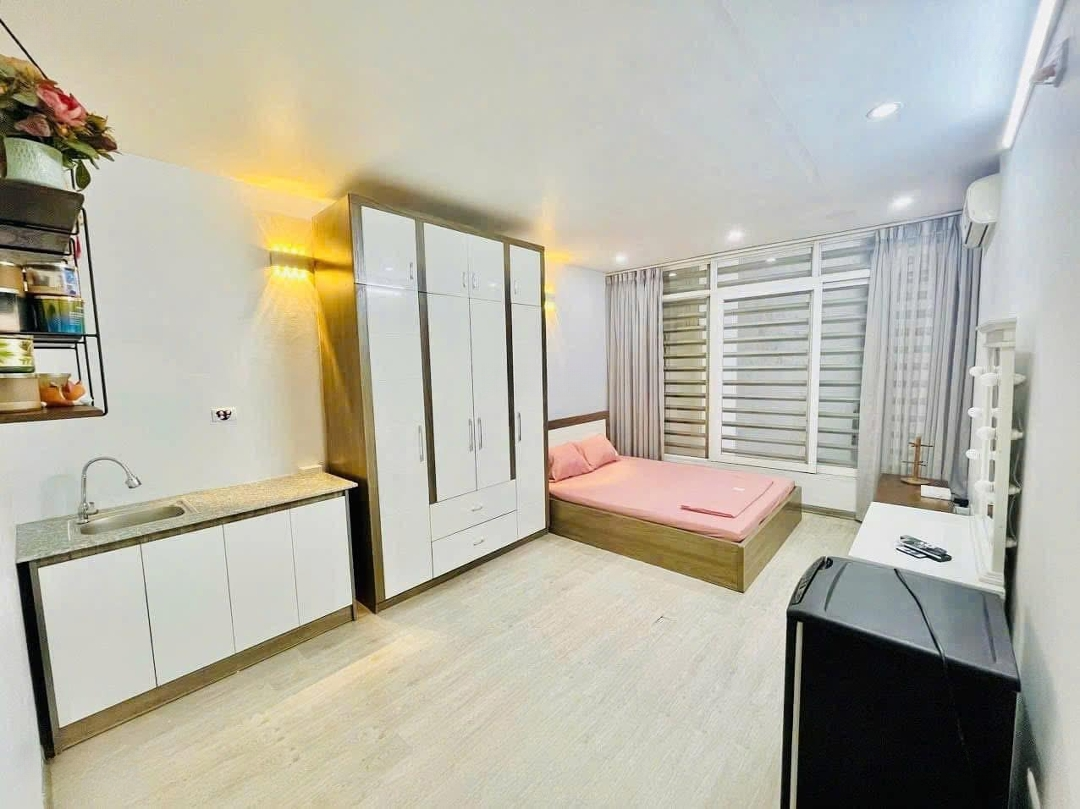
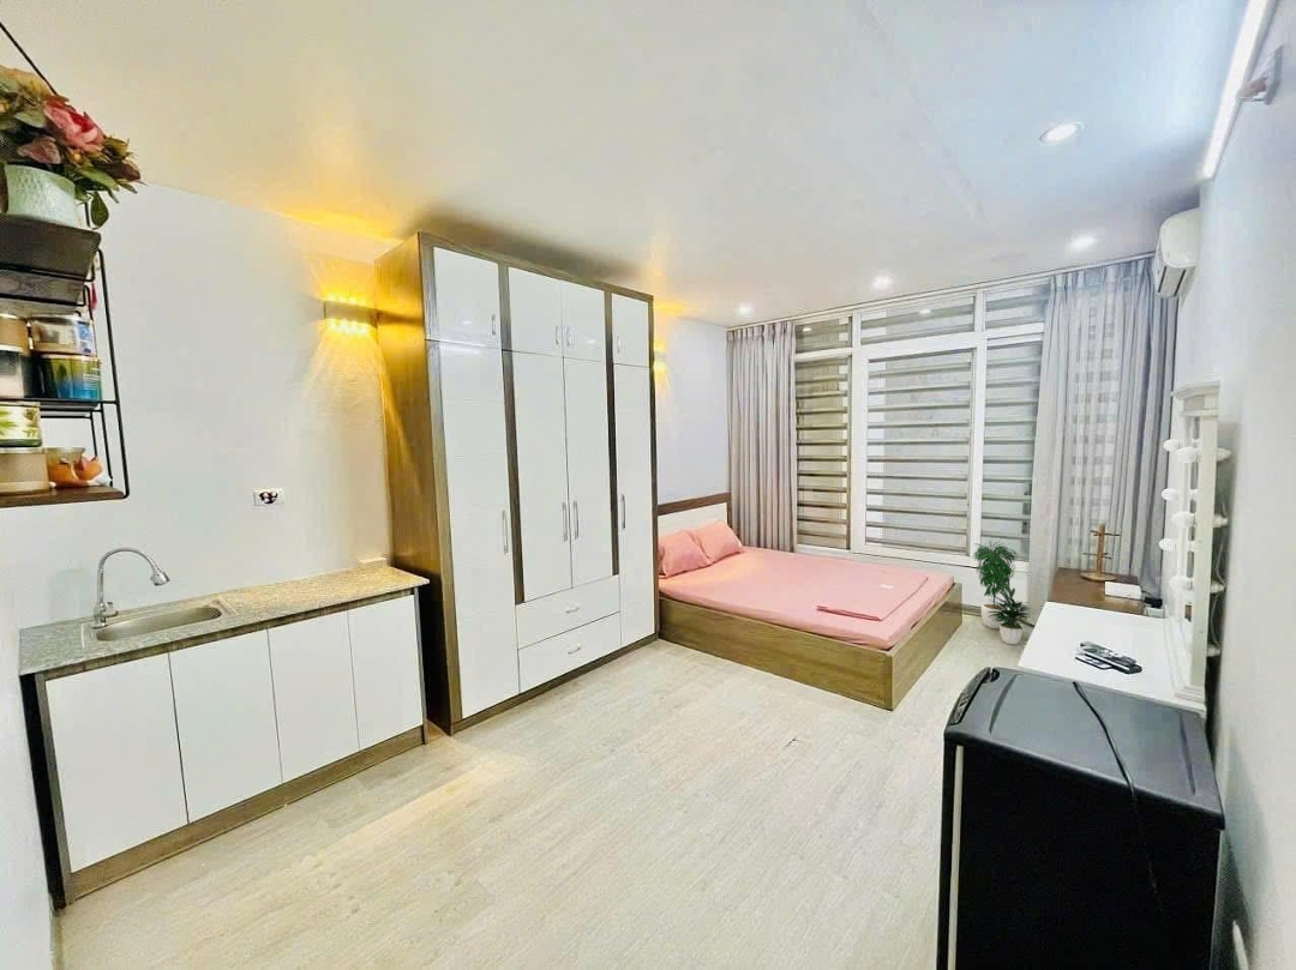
+ potted plant (1000, 588)
